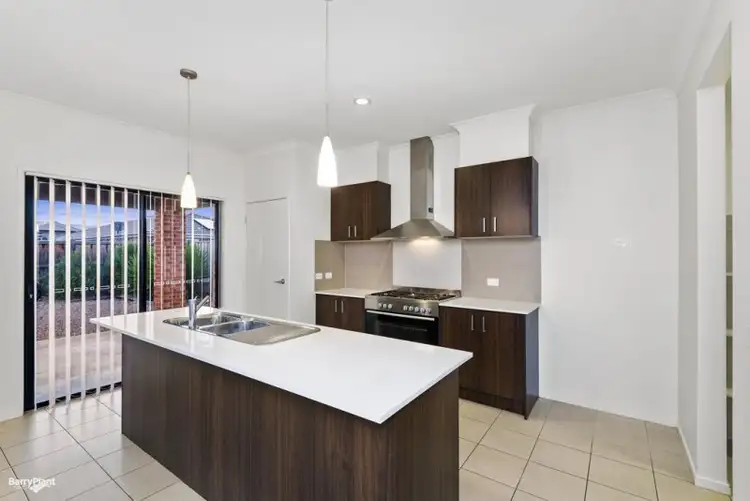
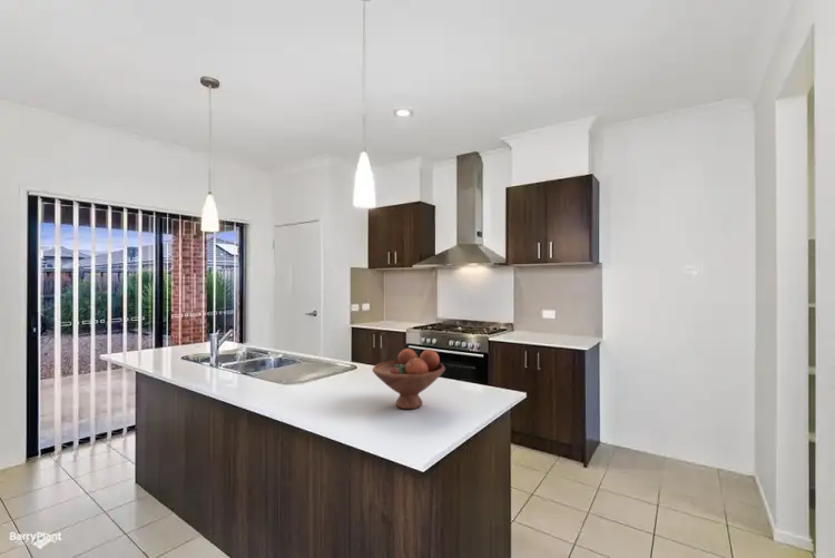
+ fruit bowl (409, 378)
